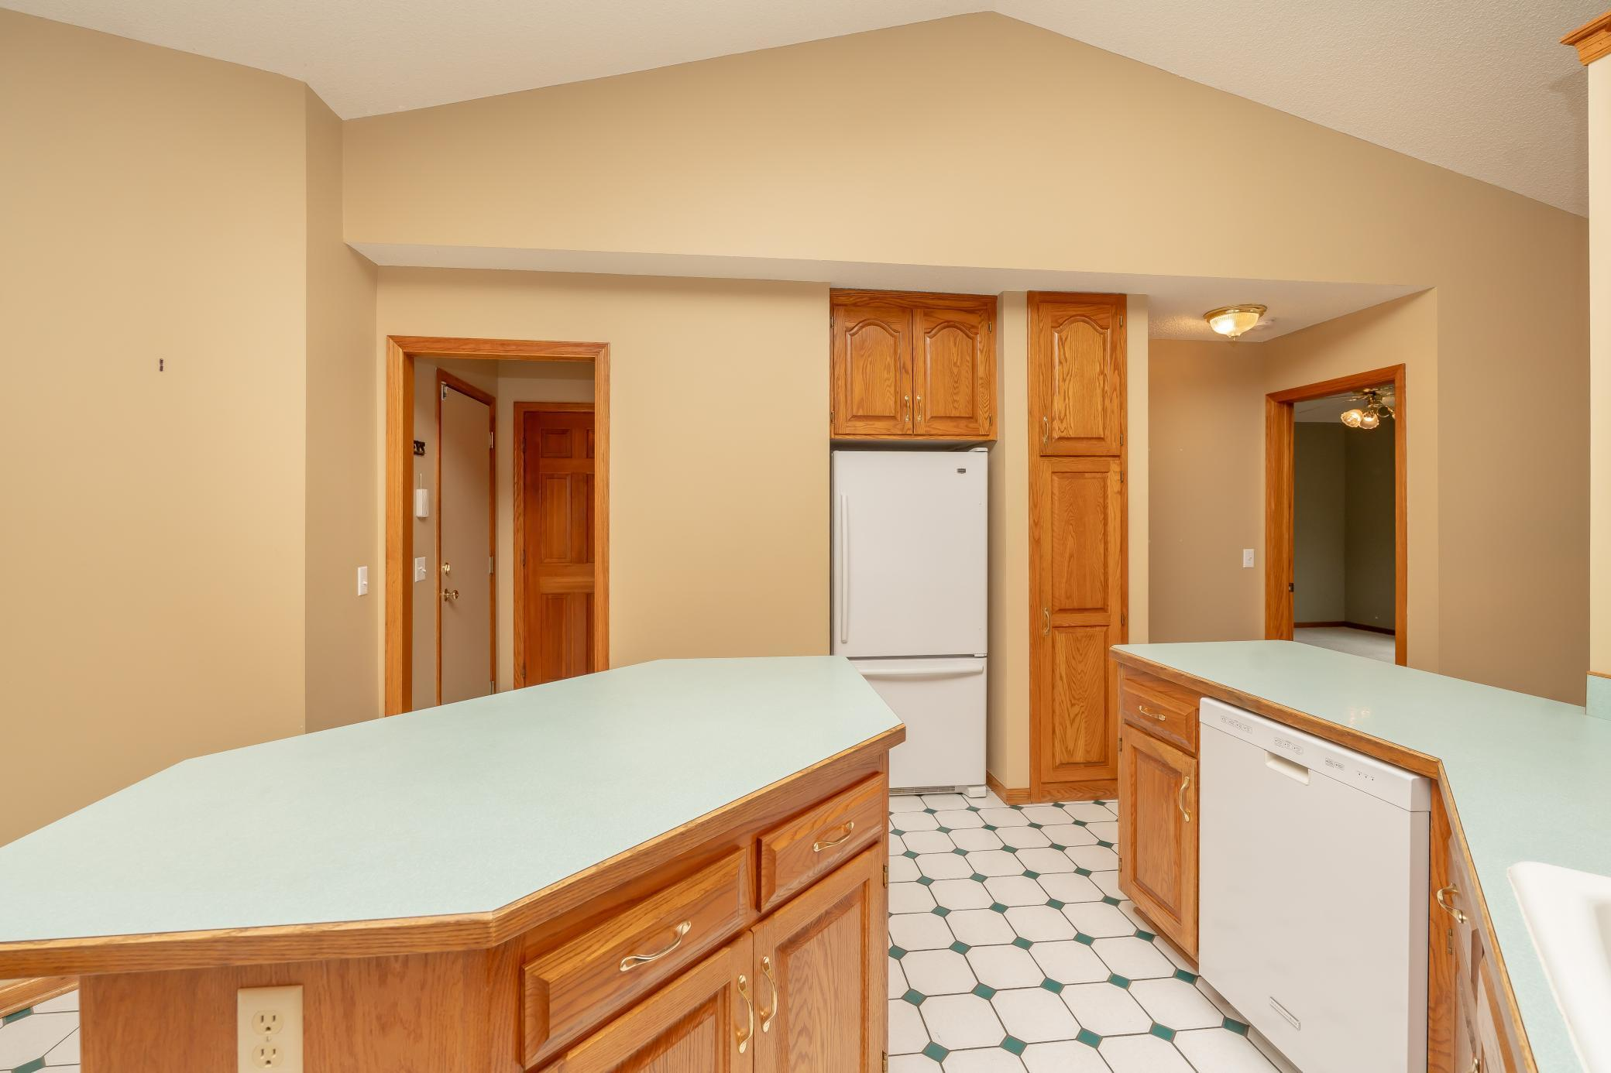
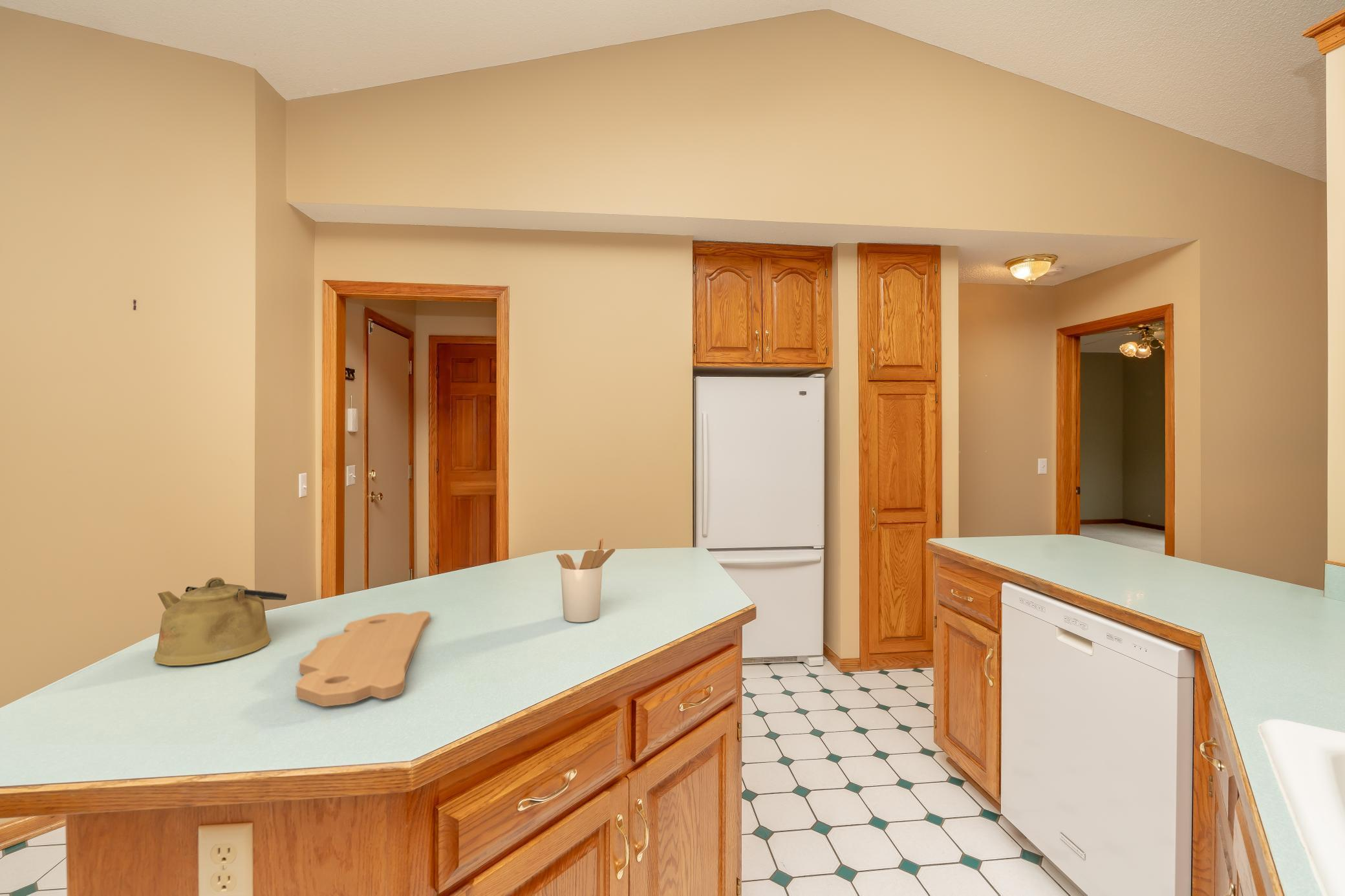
+ cutting board (365, 650)
+ kettle (208, 612)
+ utensil holder (587, 581)
